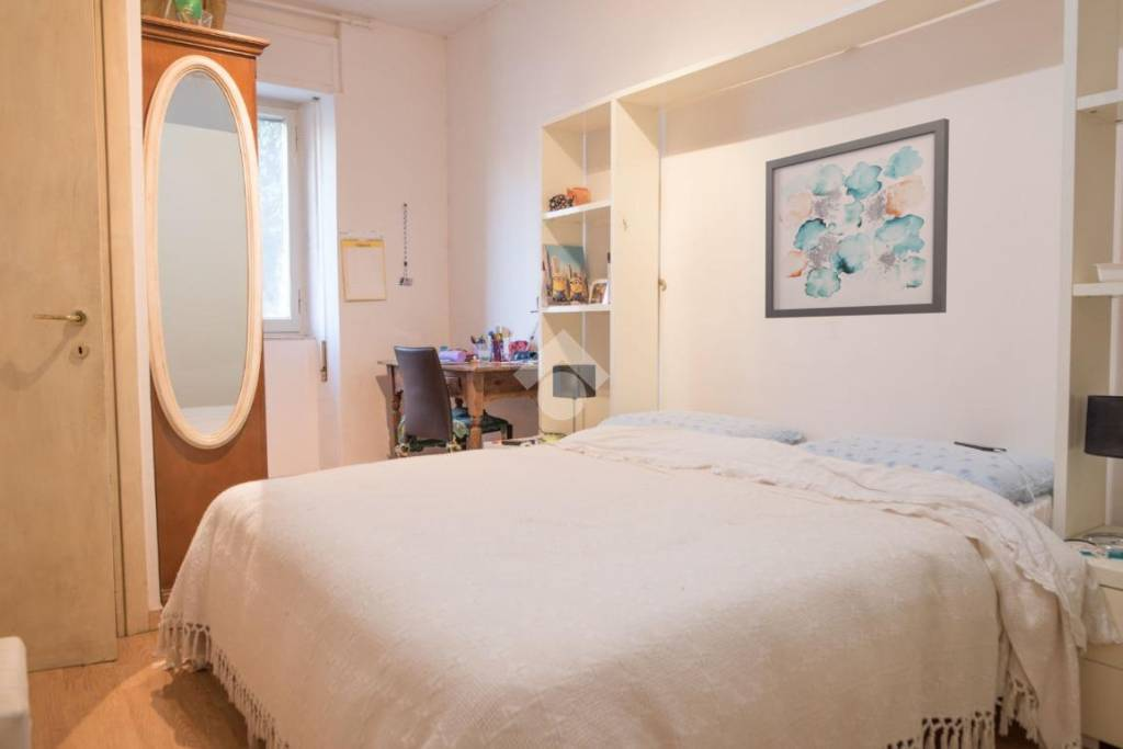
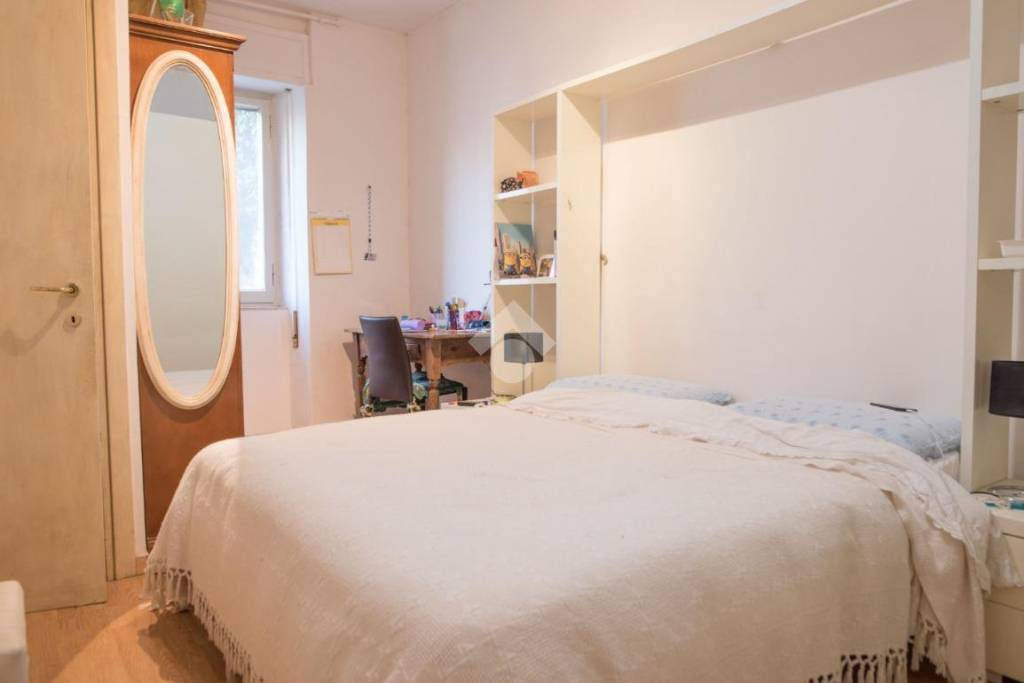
- wall art (847, 229)
